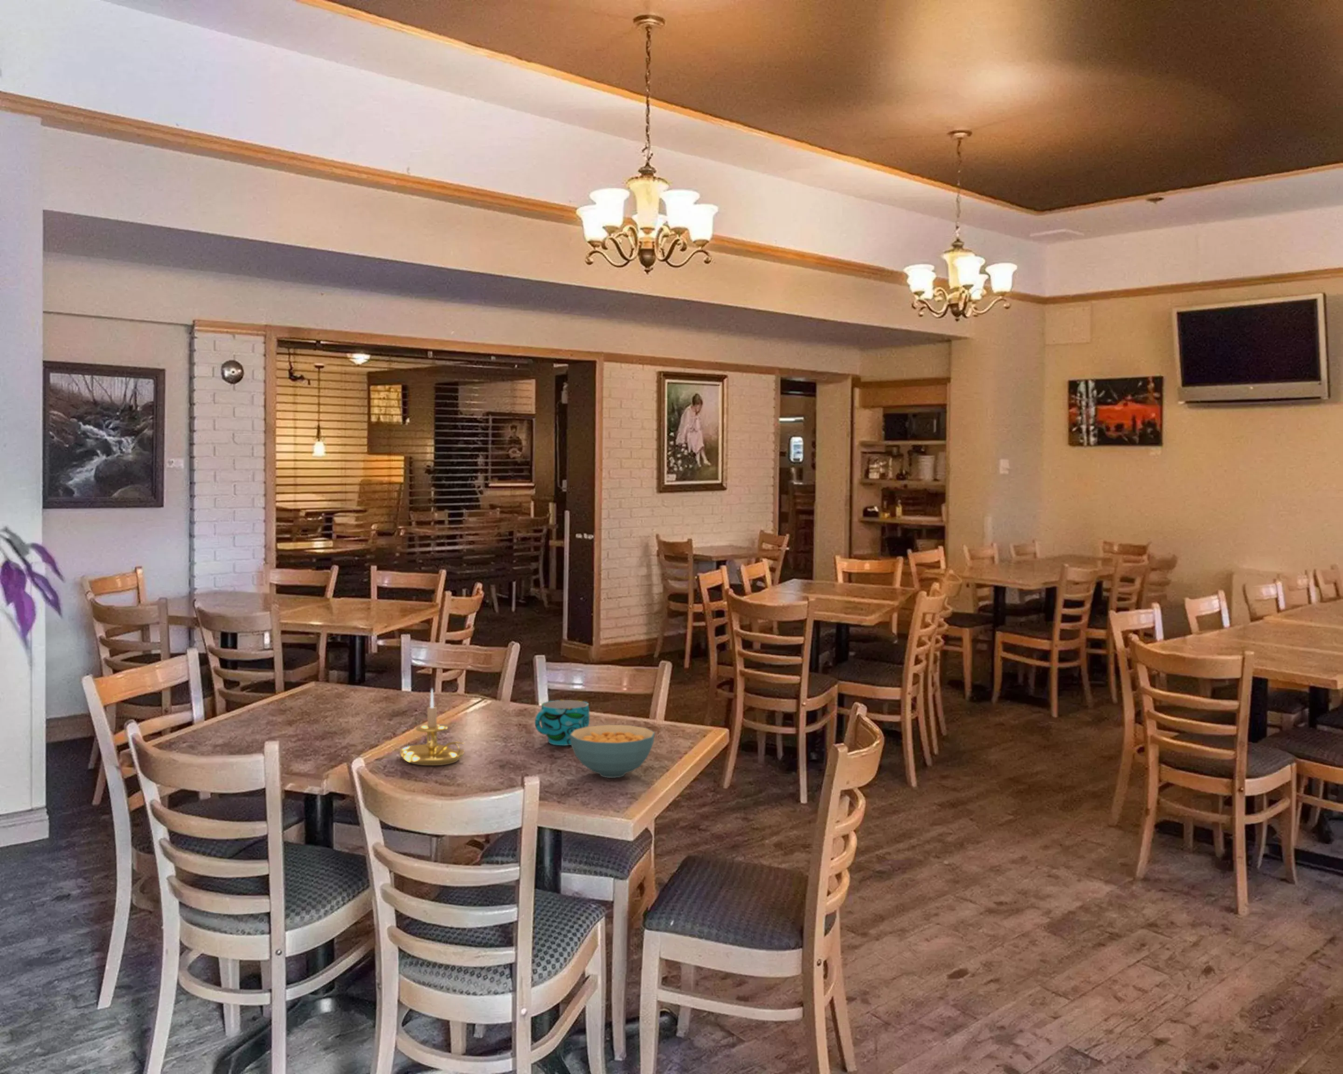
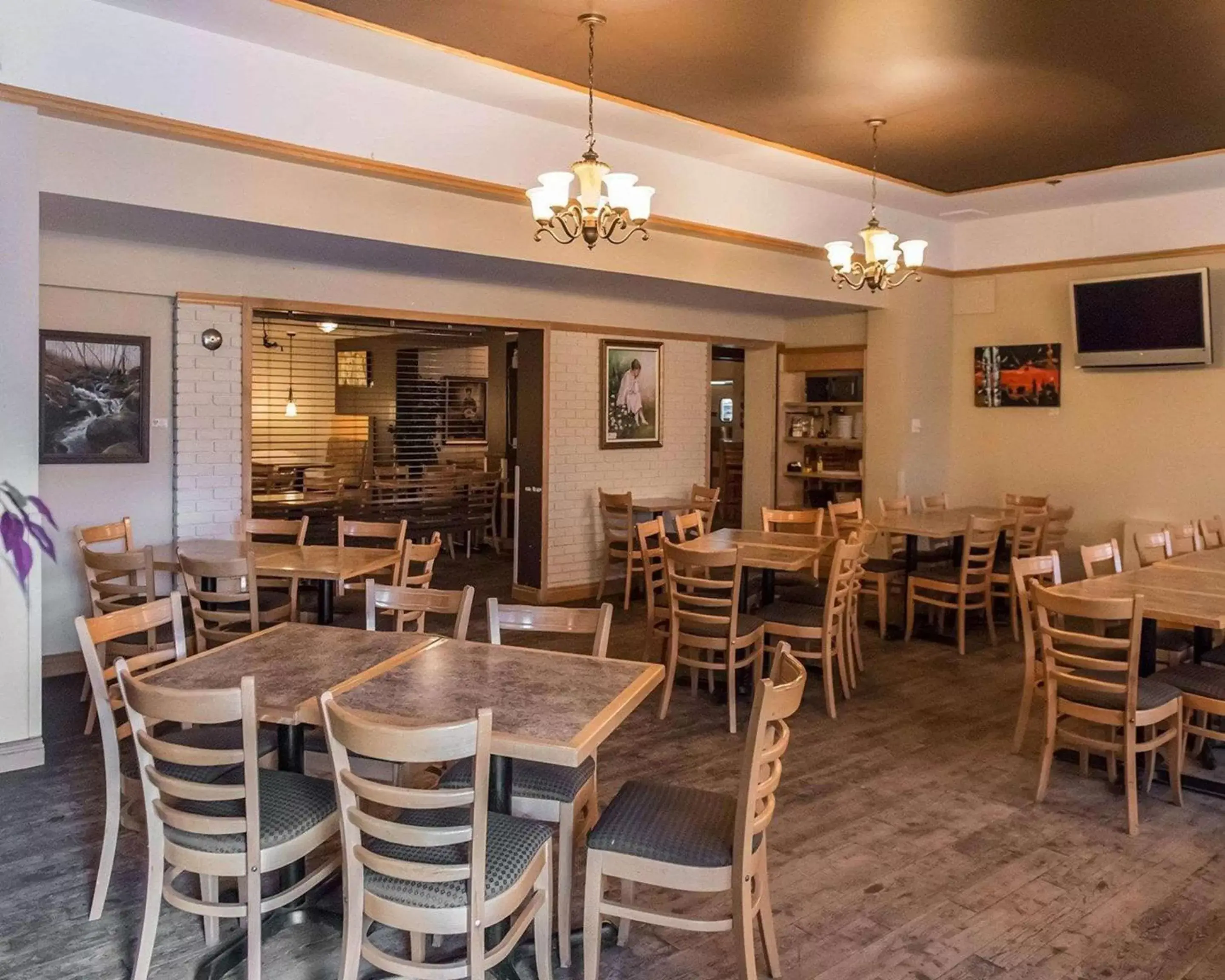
- cereal bowl (612, 754)
- candle holder (435, 724)
- cup (564, 723)
